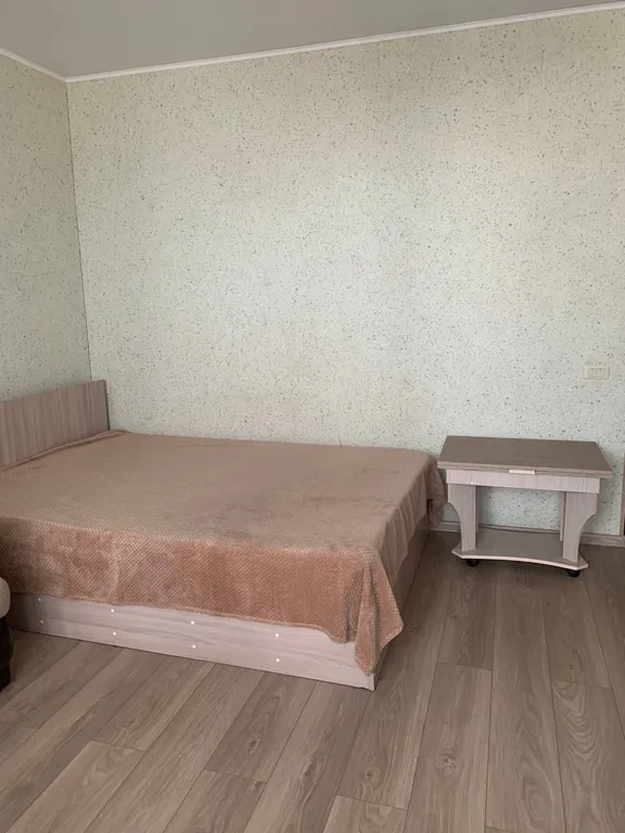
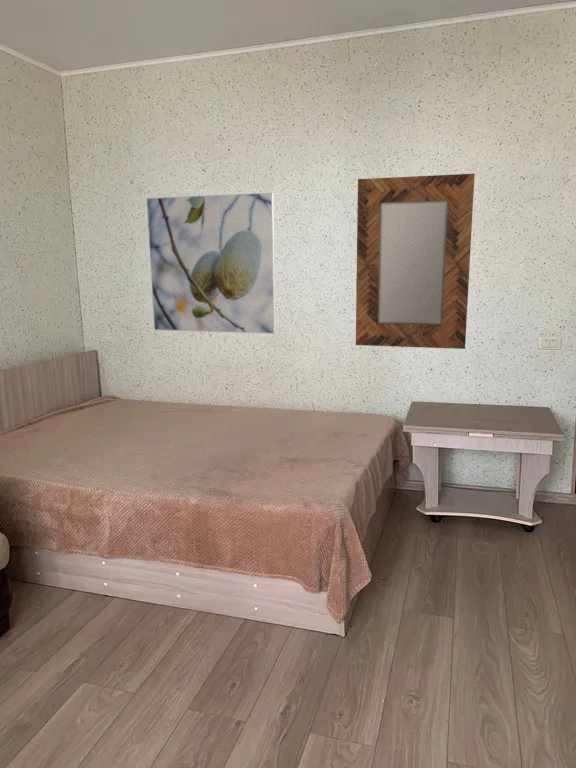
+ home mirror (411, 264)
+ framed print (210, 265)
